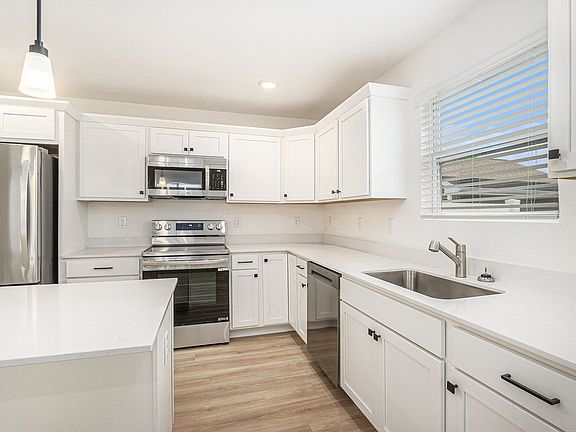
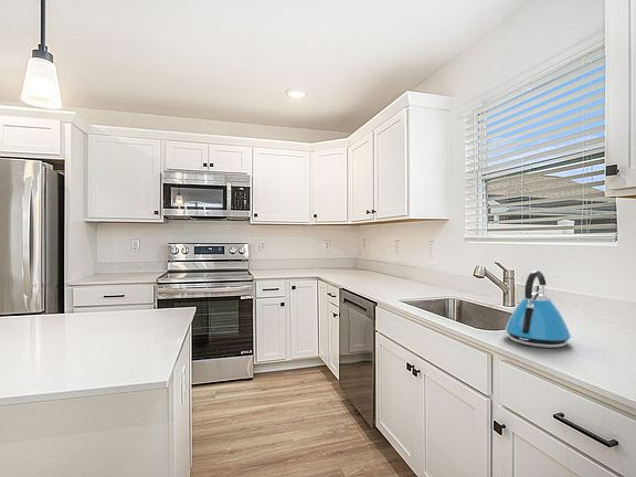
+ kettle (536, 305)
